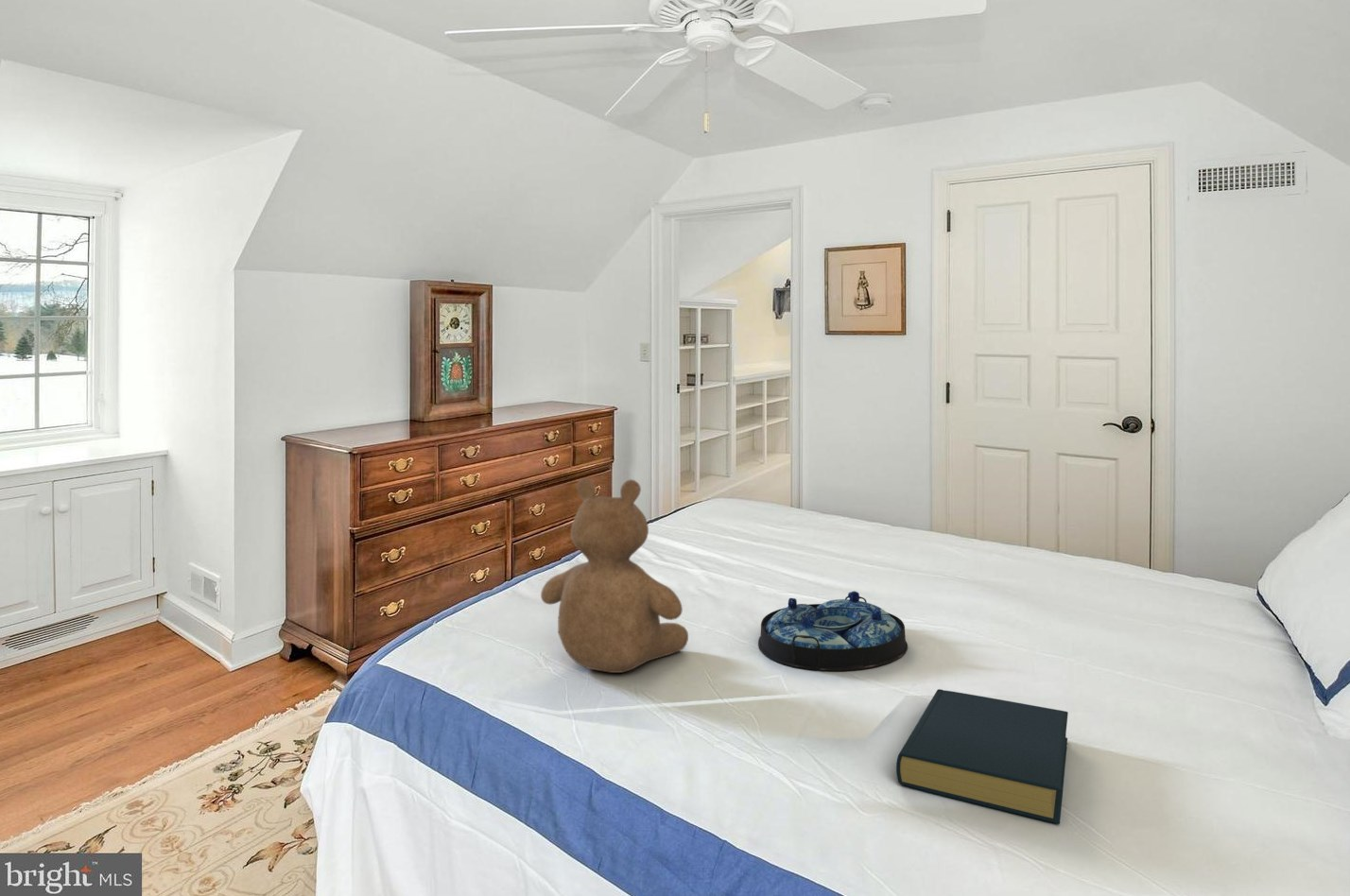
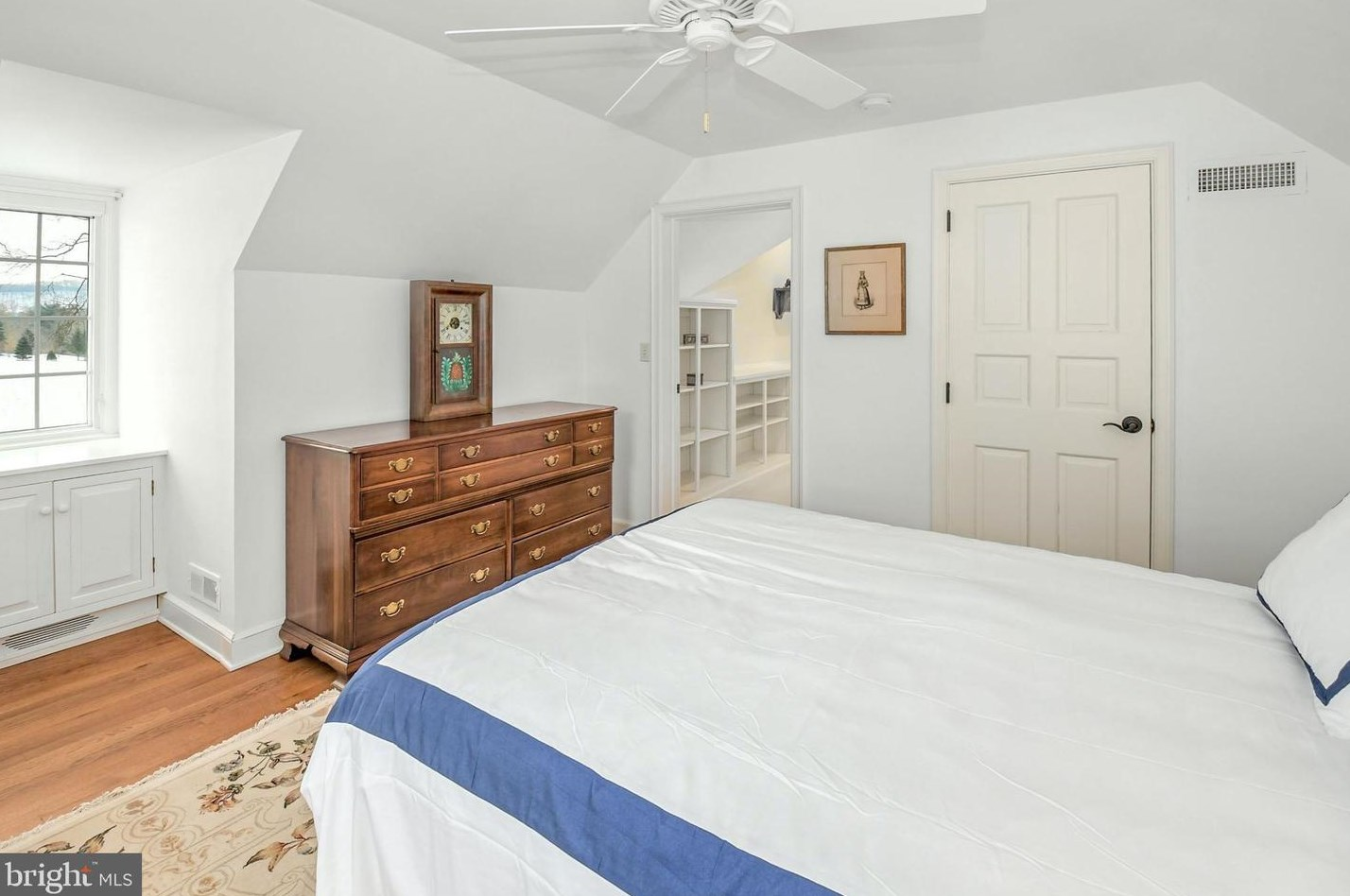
- hardback book (987, 745)
- serving tray (832, 622)
- teddy bear (623, 569)
